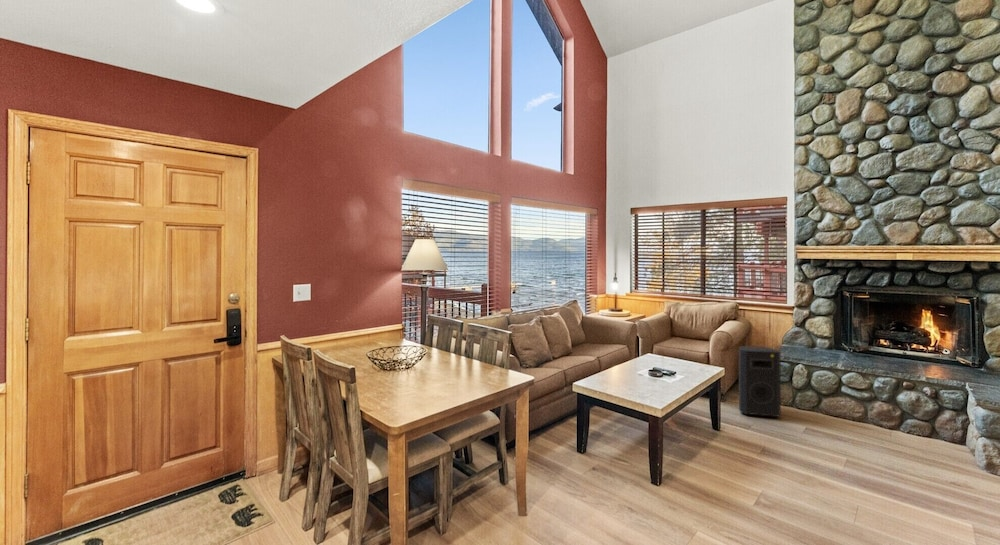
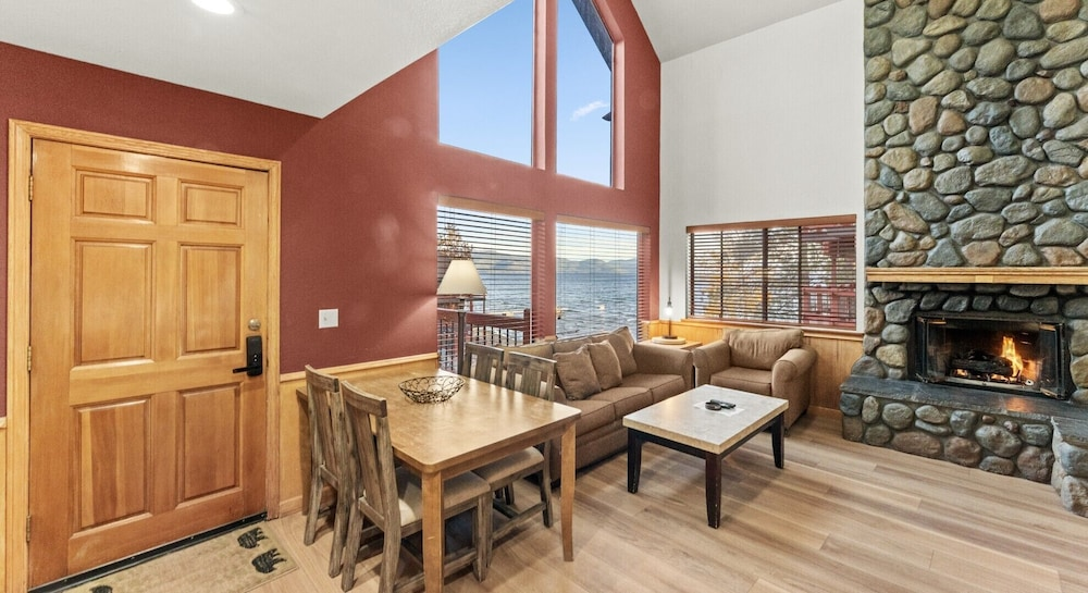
- speaker (757, 380)
